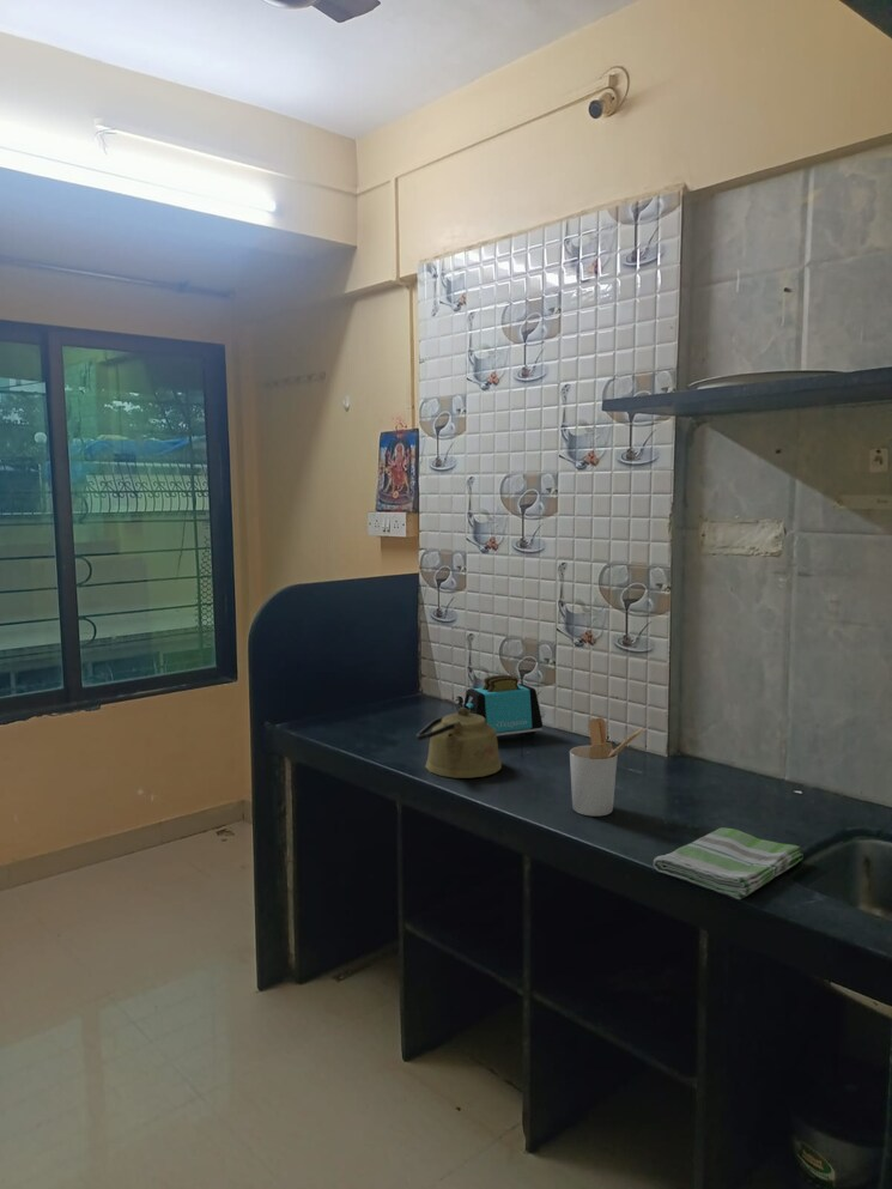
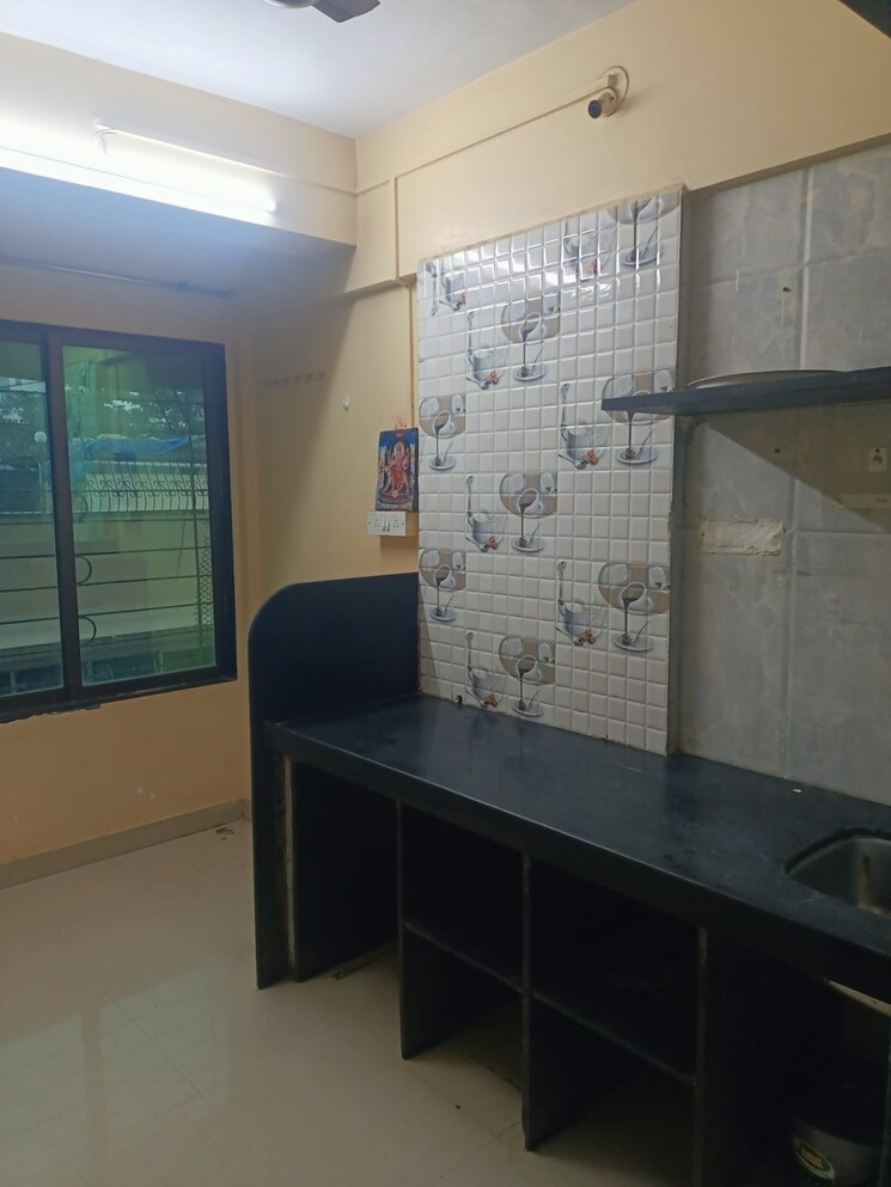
- toaster (500, 706)
- dish towel (728, 855)
- kettle (460, 739)
- utensil holder (606, 768)
